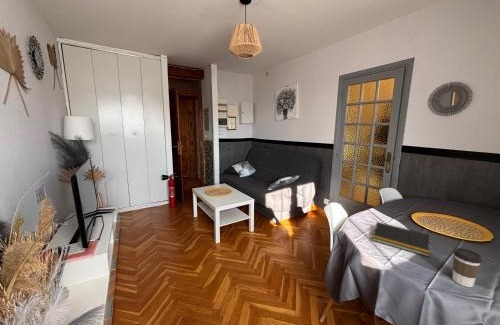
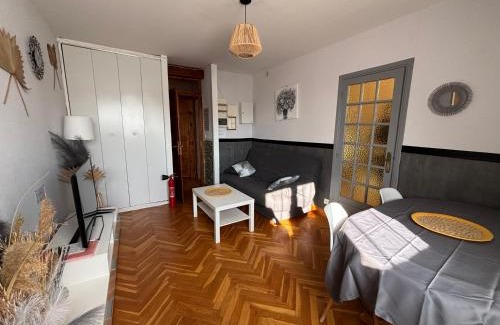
- coffee cup (465, 267)
- notepad (400, 237)
